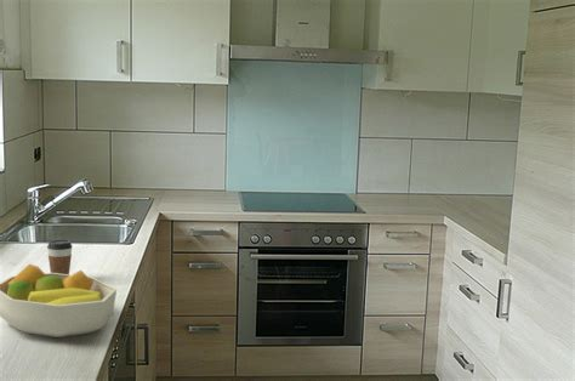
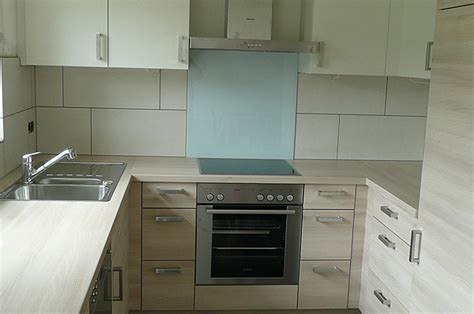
- coffee cup (59, 260)
- fruit bowl (55, 297)
